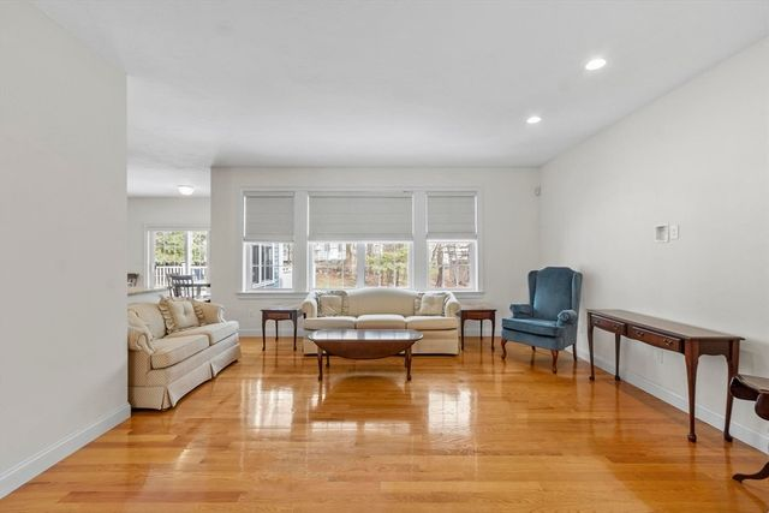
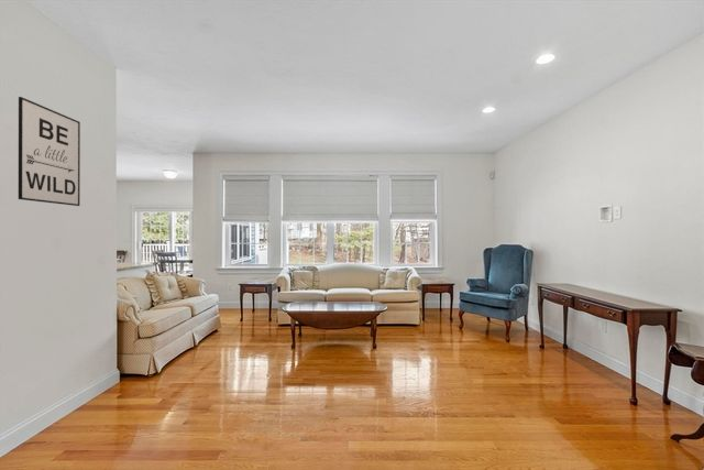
+ wall art (52, 156)
